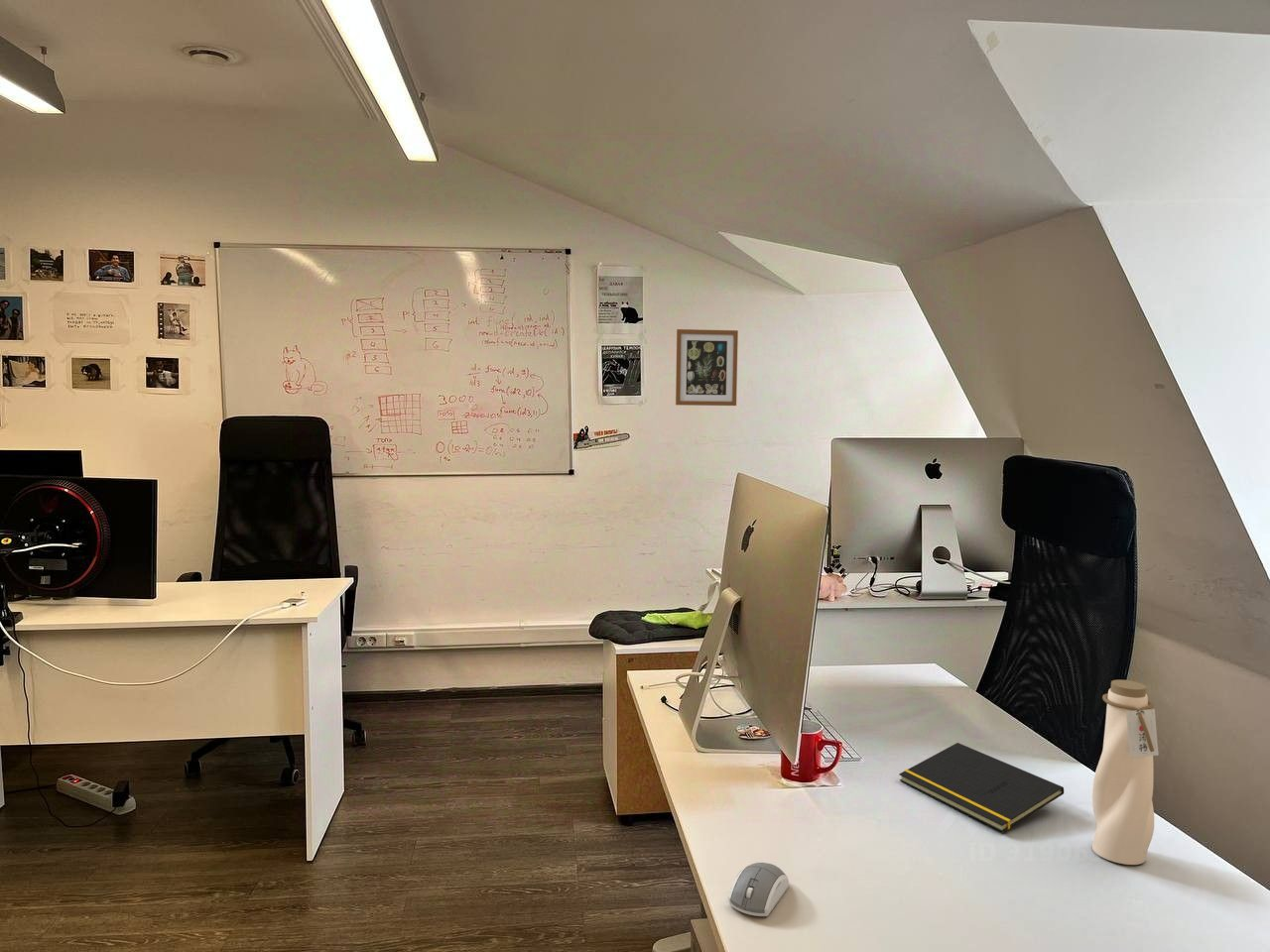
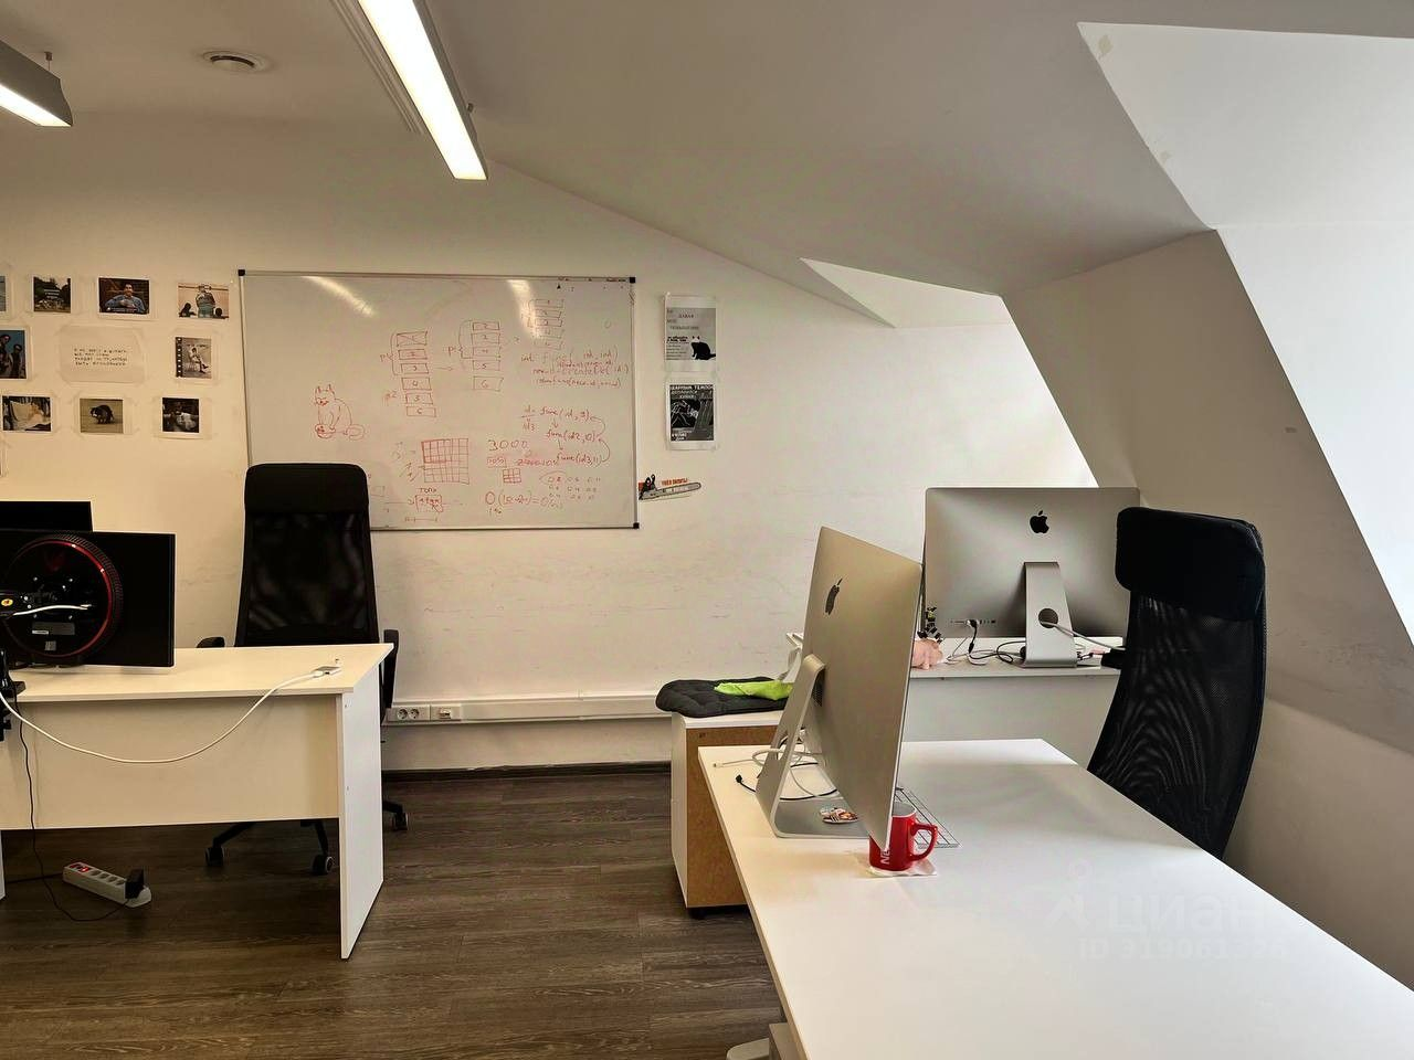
- water bottle (1127, 771)
- wall art (706, 367)
- computer mouse (760, 881)
- notepad (978, 783)
